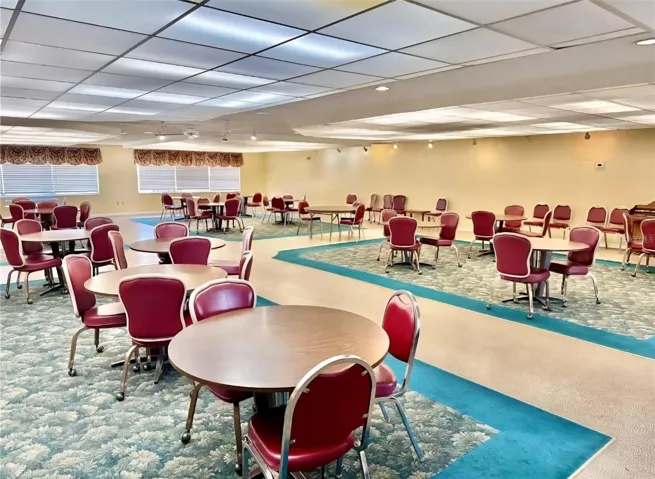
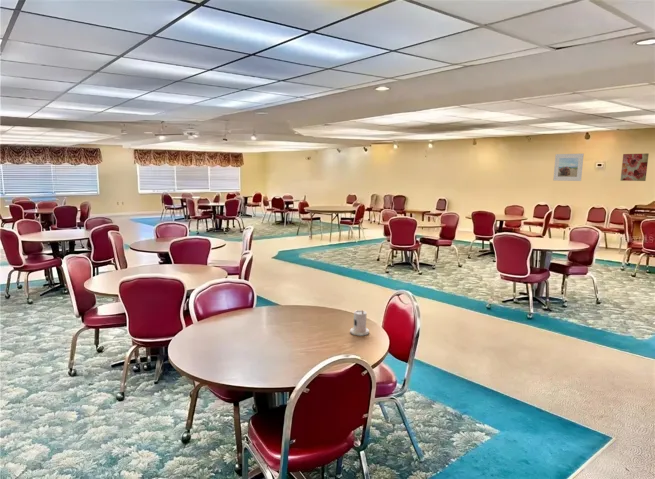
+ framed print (568, 167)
+ wall art (634, 167)
+ candle (359, 320)
